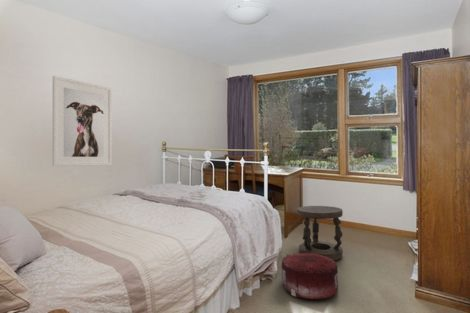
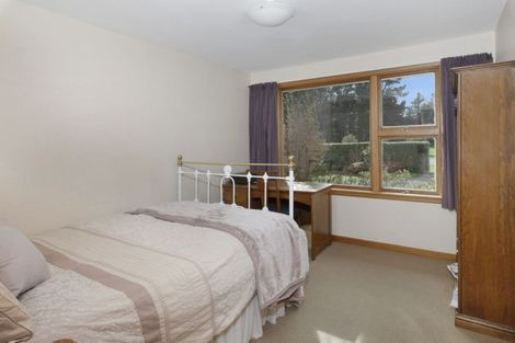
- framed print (84, 124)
- stool (318, 230)
- pouf (309, 272)
